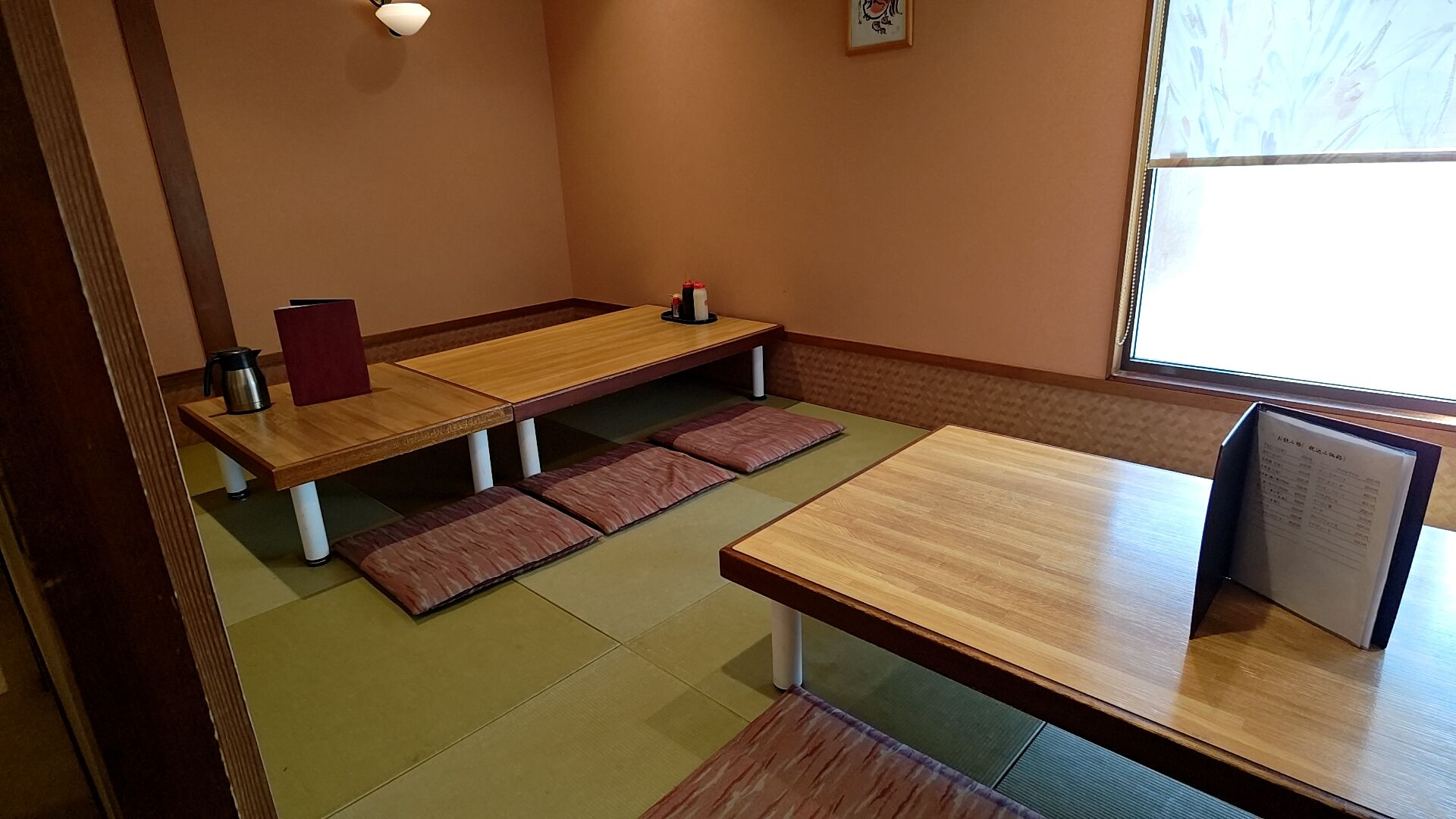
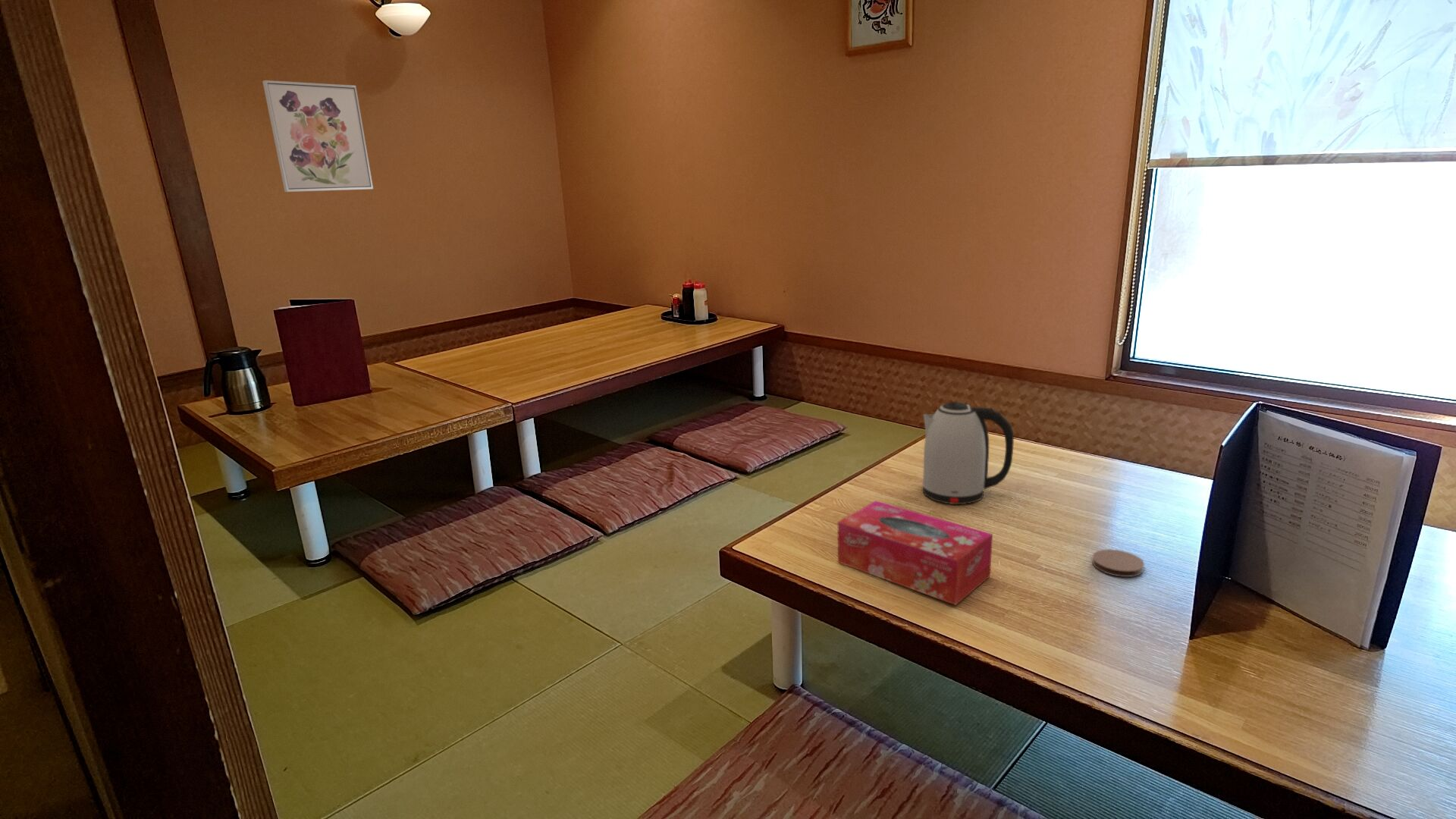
+ tissue box (912, 548)
+ coaster (1117, 563)
+ wall art (321, 137)
+ kettle (967, 449)
